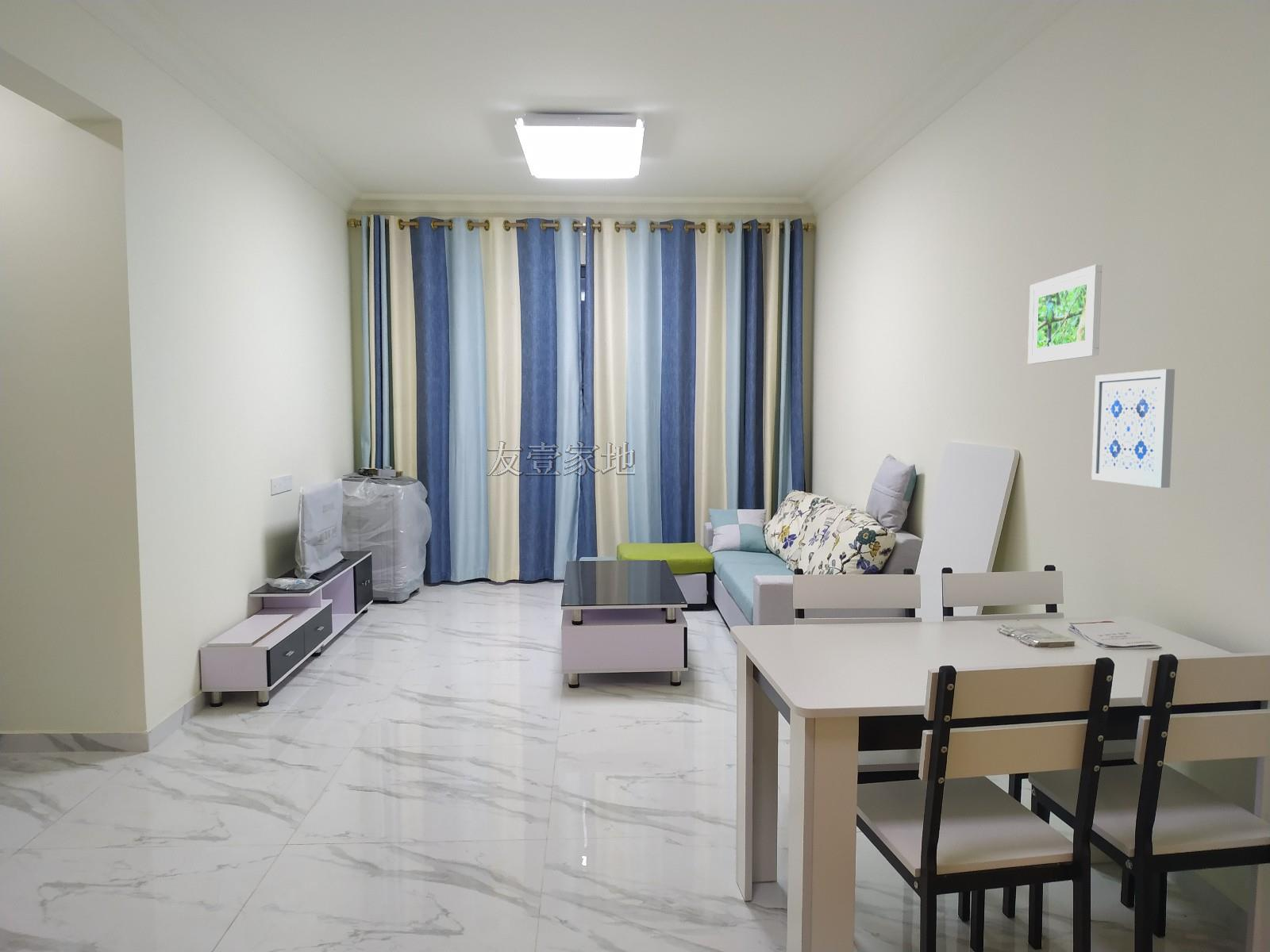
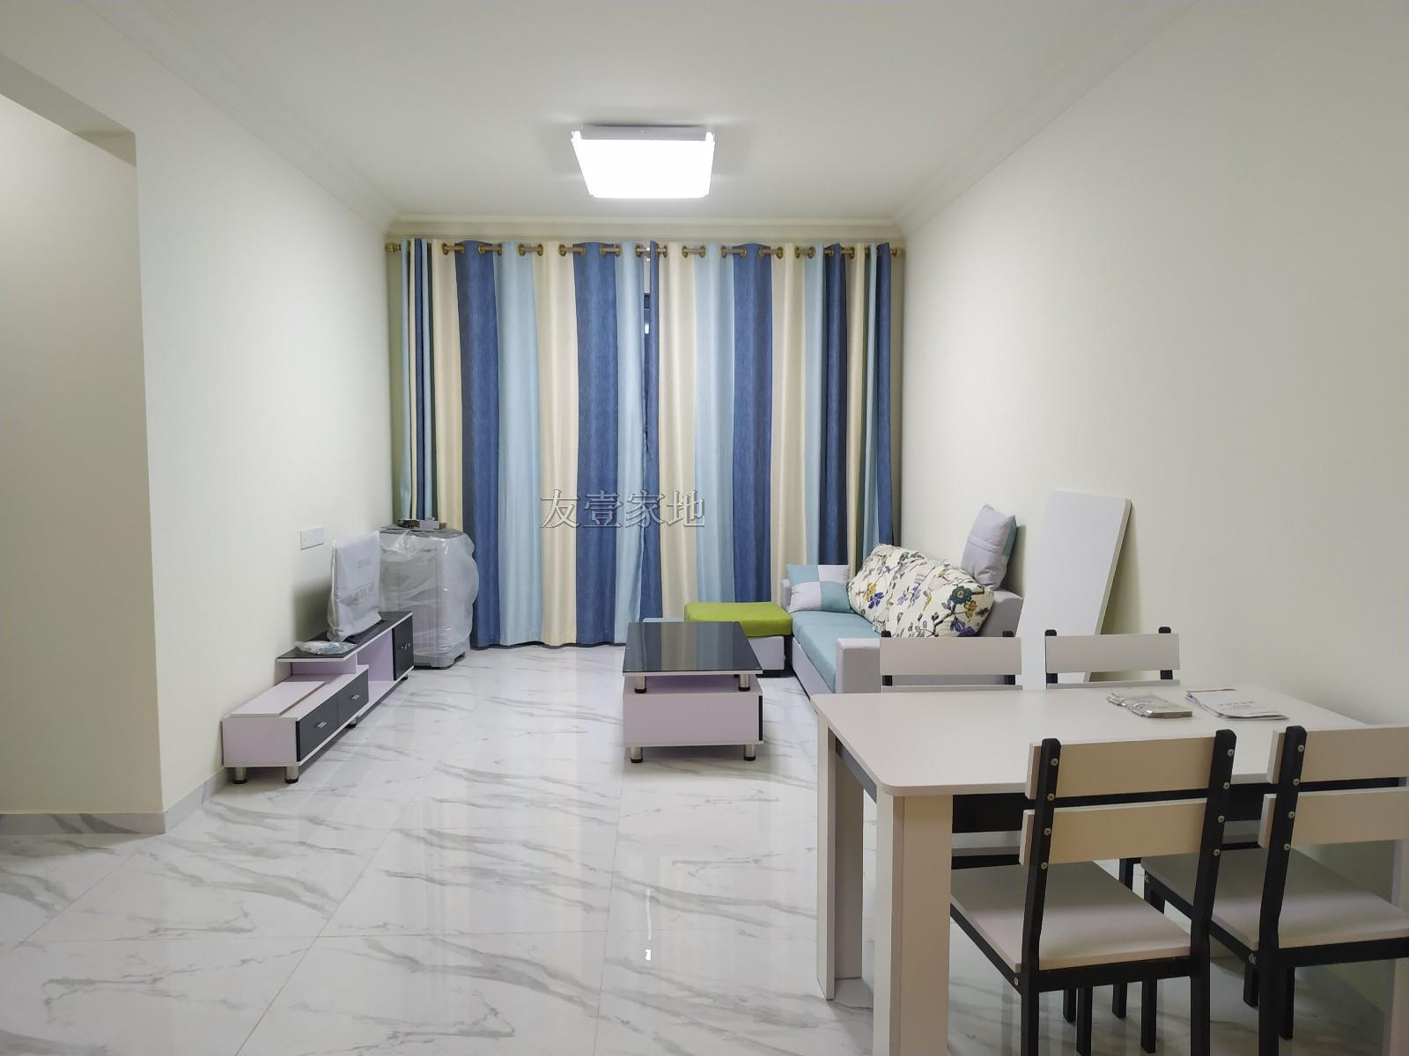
- wall art (1130, 428)
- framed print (1061, 317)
